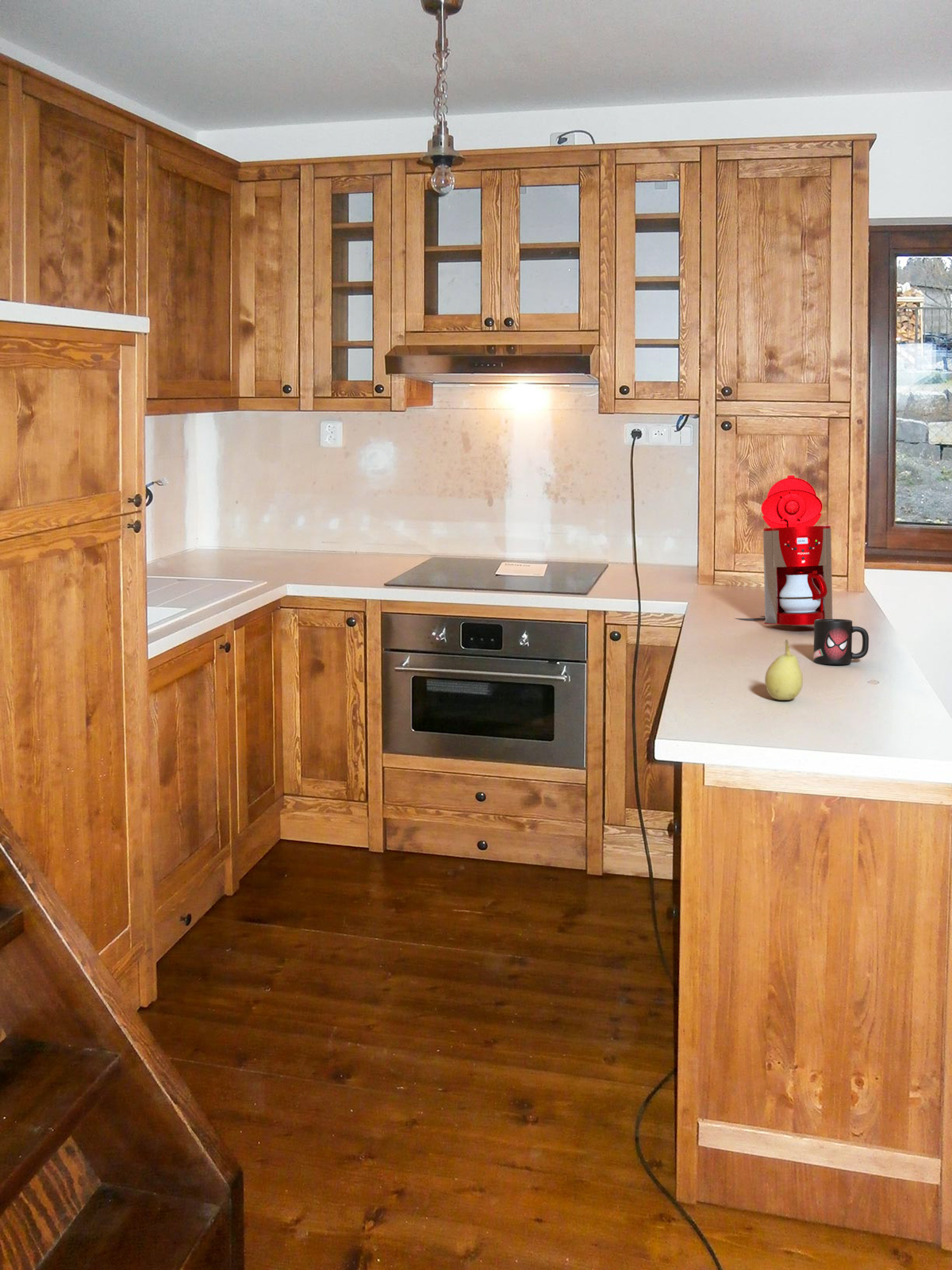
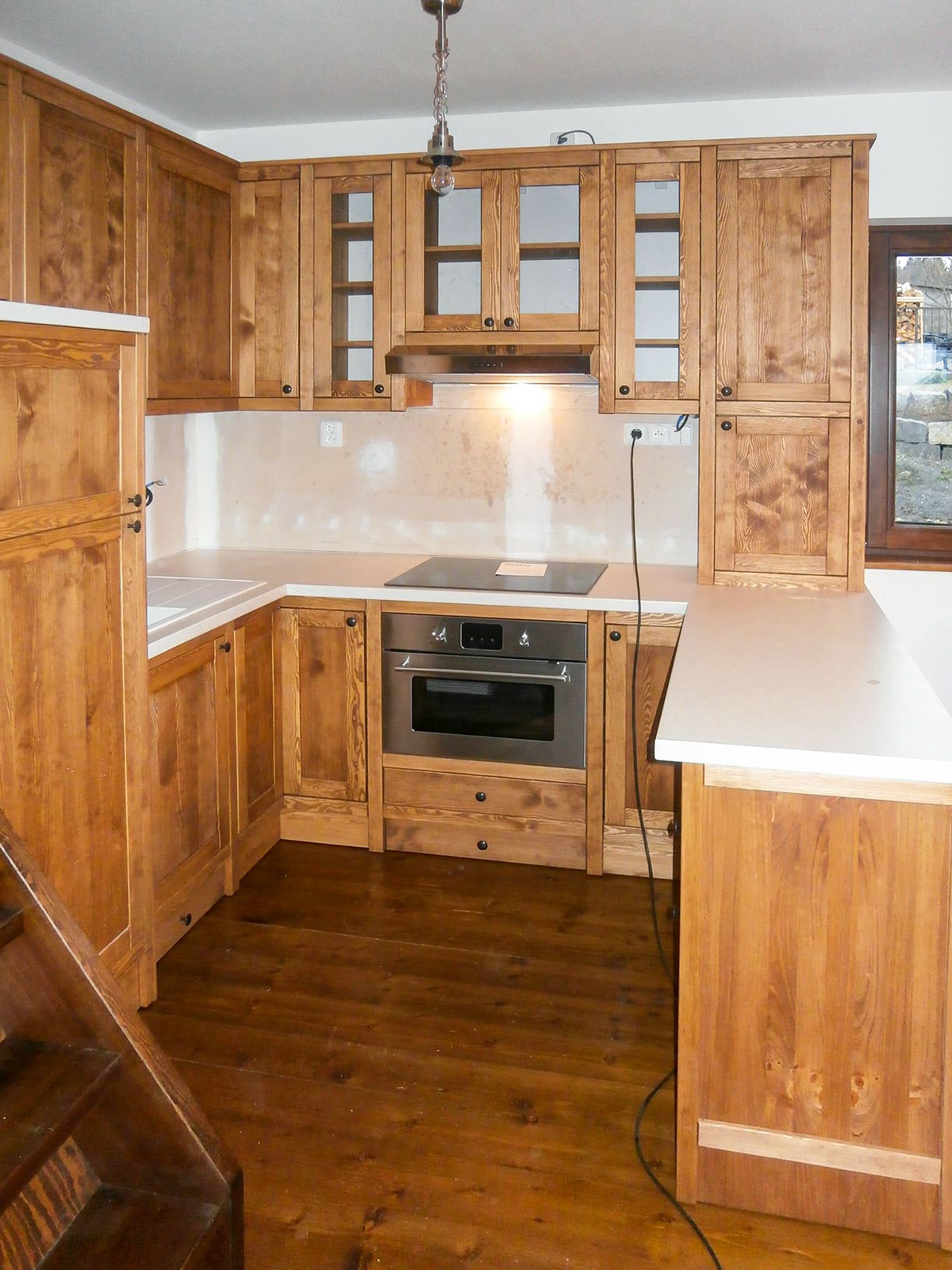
- fruit (784, 669)
- mug (841, 641)
- coffee maker (781, 548)
